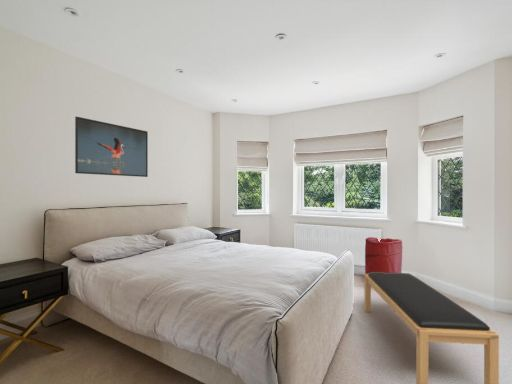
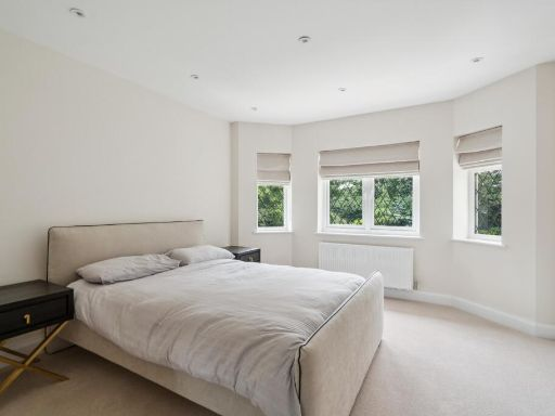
- bench (413, 316)
- laundry hamper (383, 260)
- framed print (115, 150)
